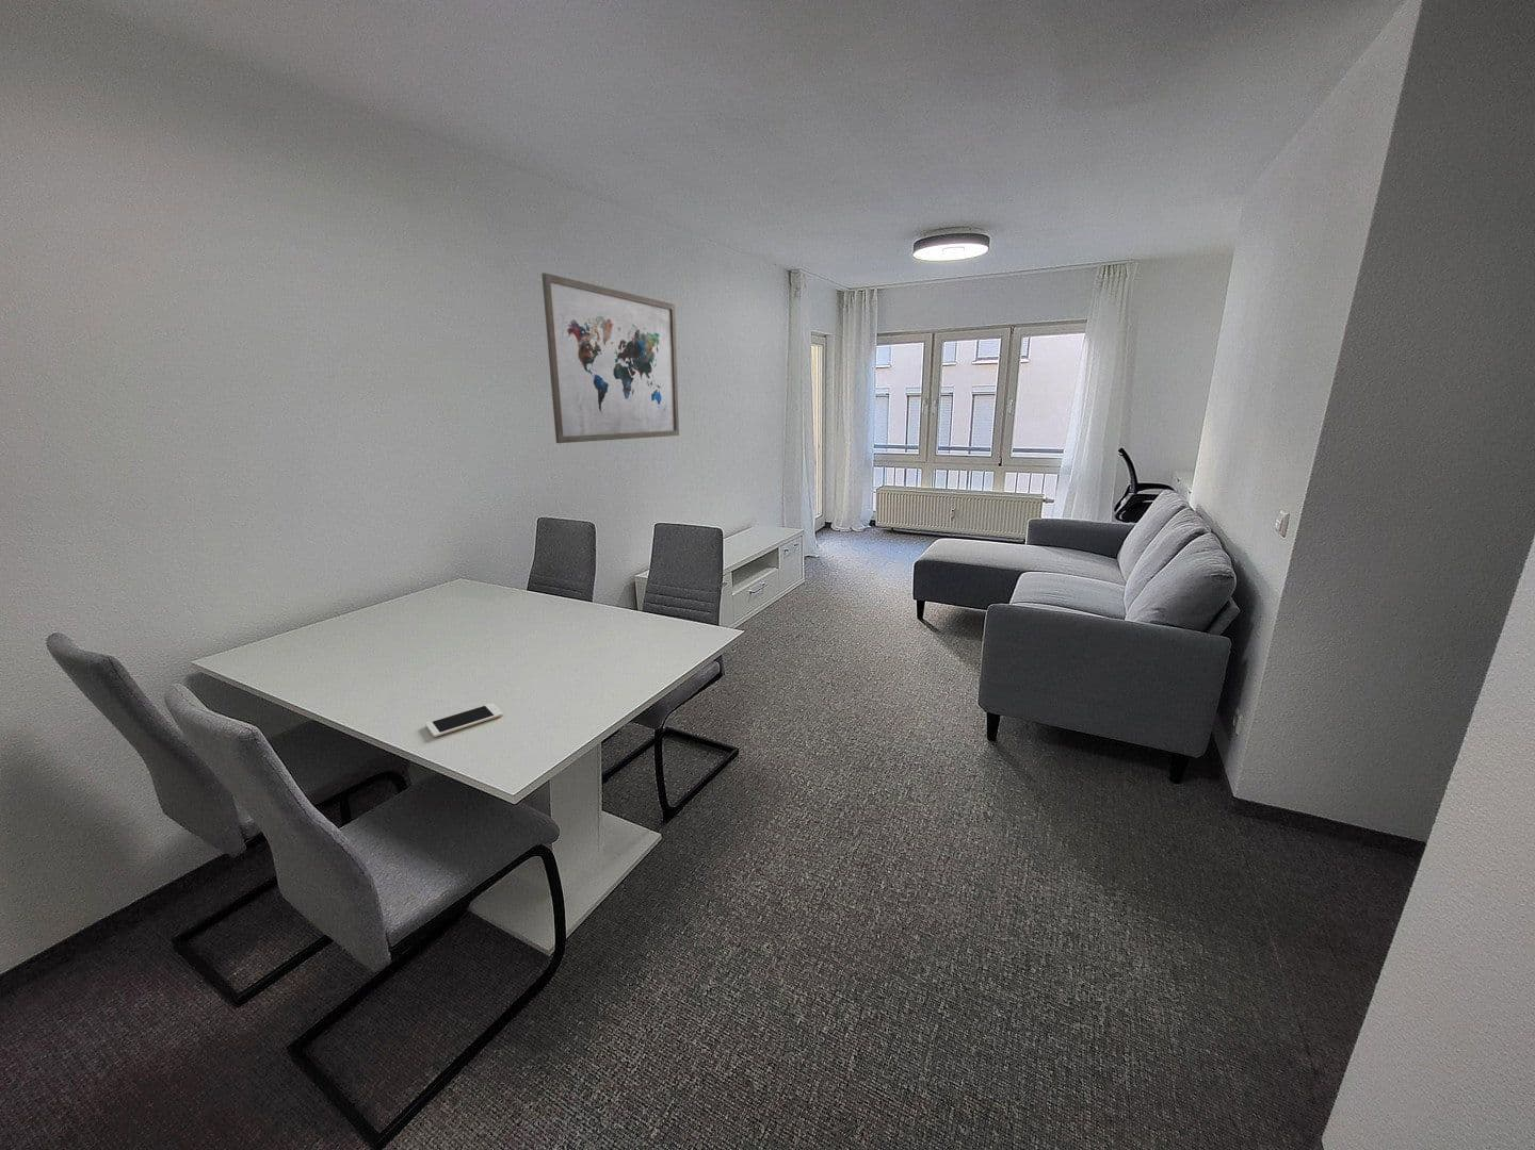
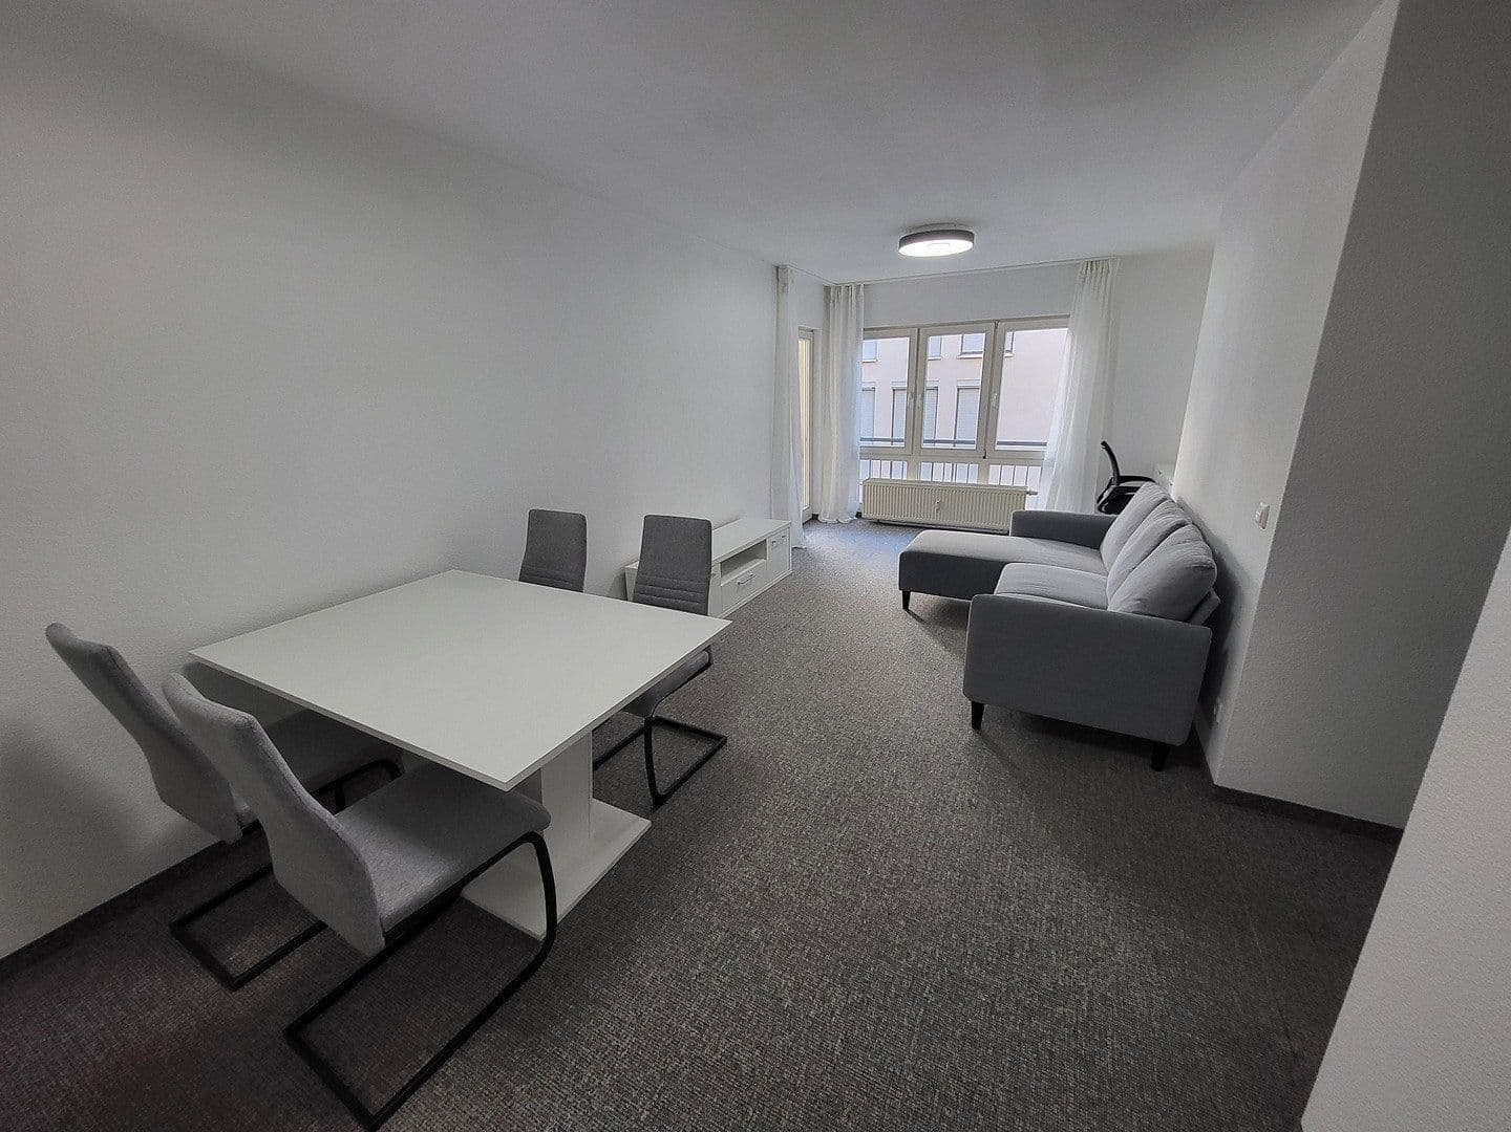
- cell phone (465, 719)
- wall art (620, 366)
